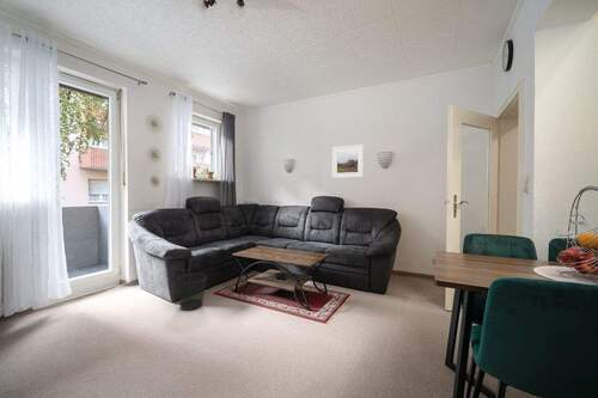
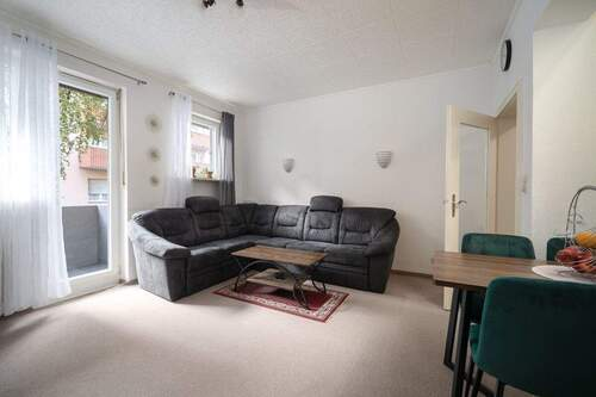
- wastebasket (191, 292)
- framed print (347, 161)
